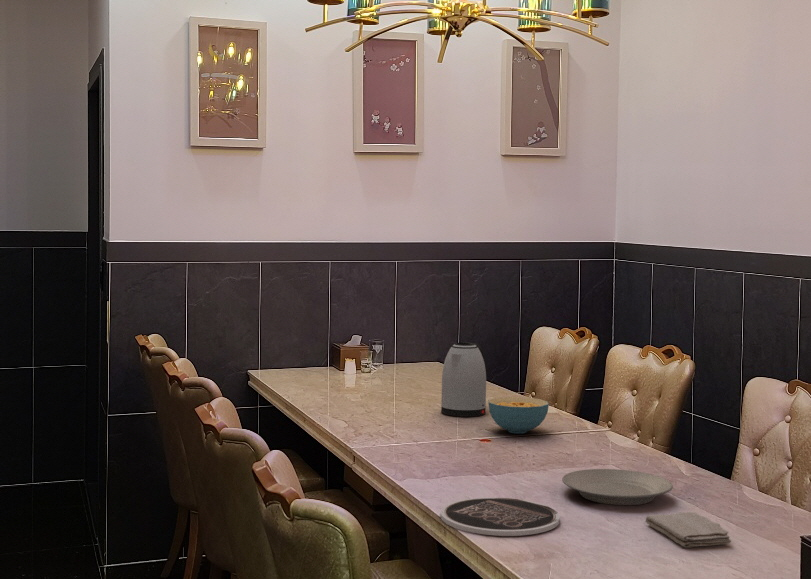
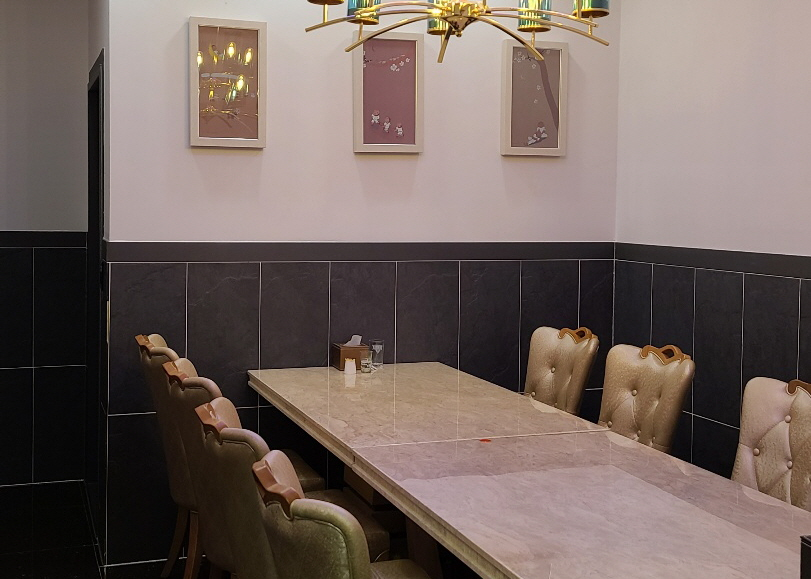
- plate (499, 515)
- kettle (468, 376)
- washcloth (687, 527)
- cereal bowl (517, 416)
- plate (616, 488)
